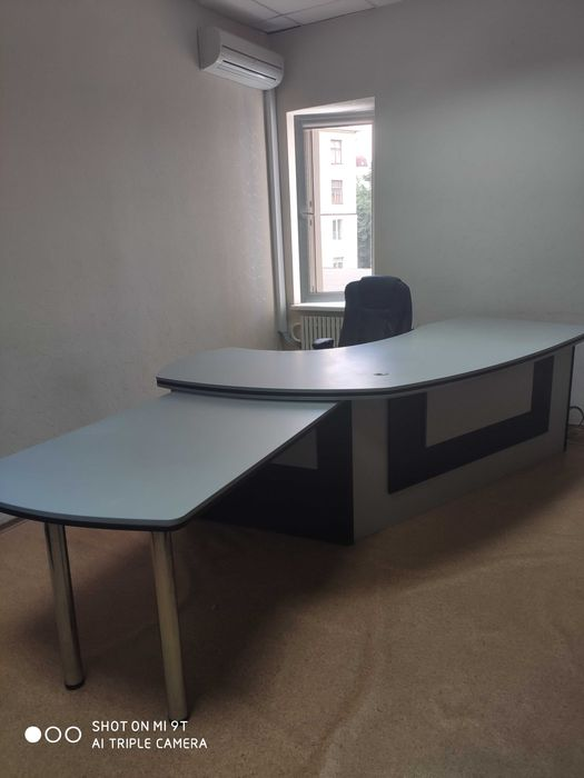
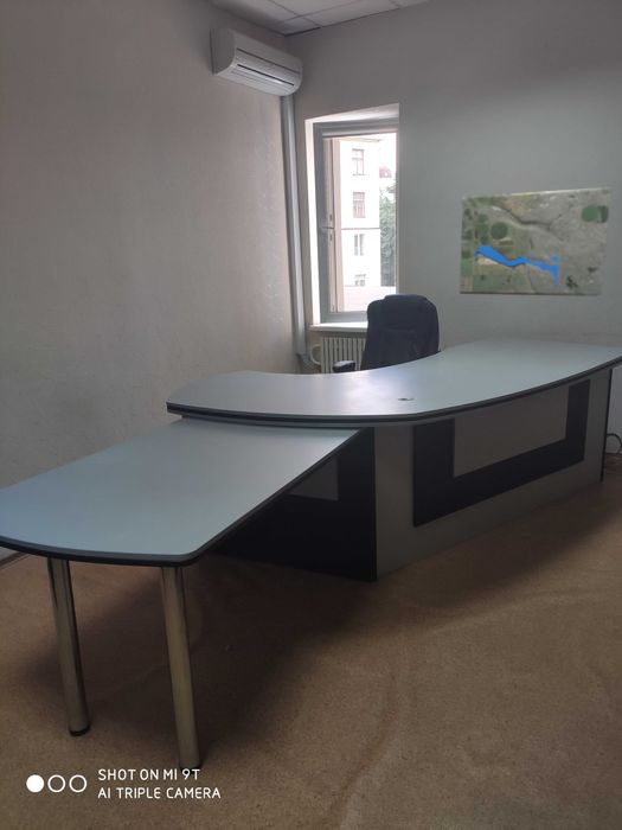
+ road map (528, 244)
